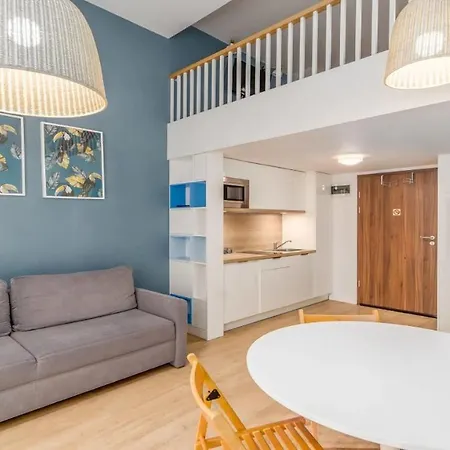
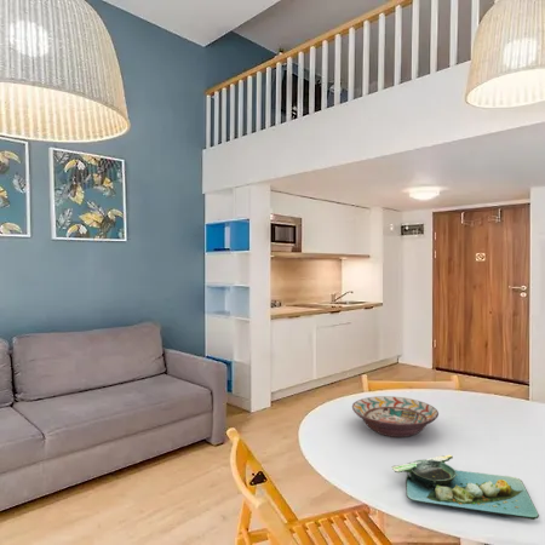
+ platter (458, 482)
+ decorative bowl (394, 419)
